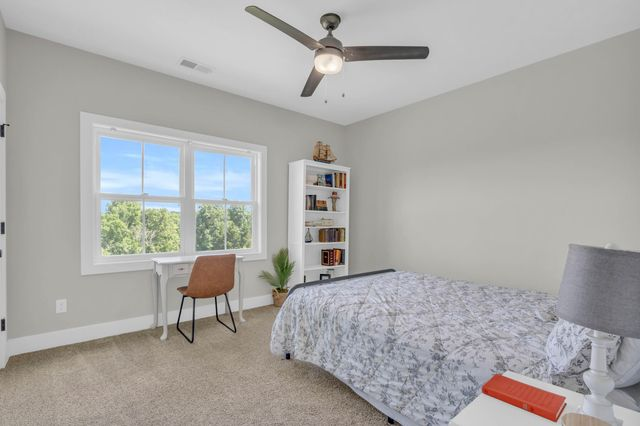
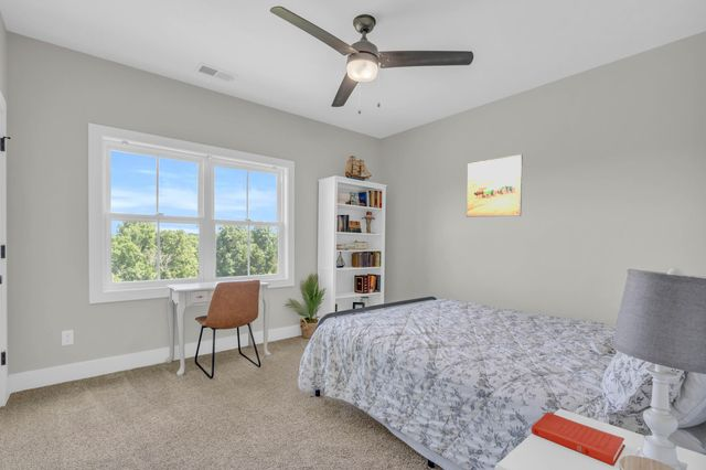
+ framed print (492, 188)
